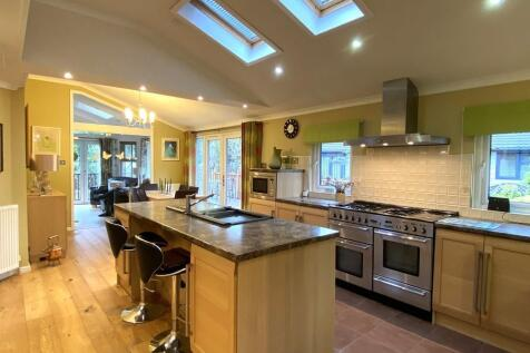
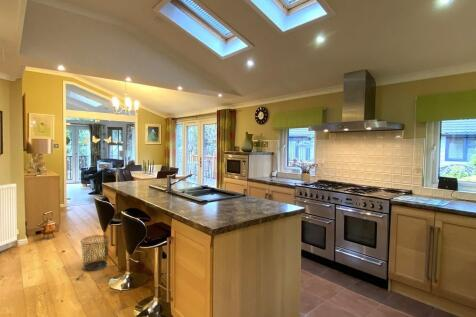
+ waste bin (94, 252)
